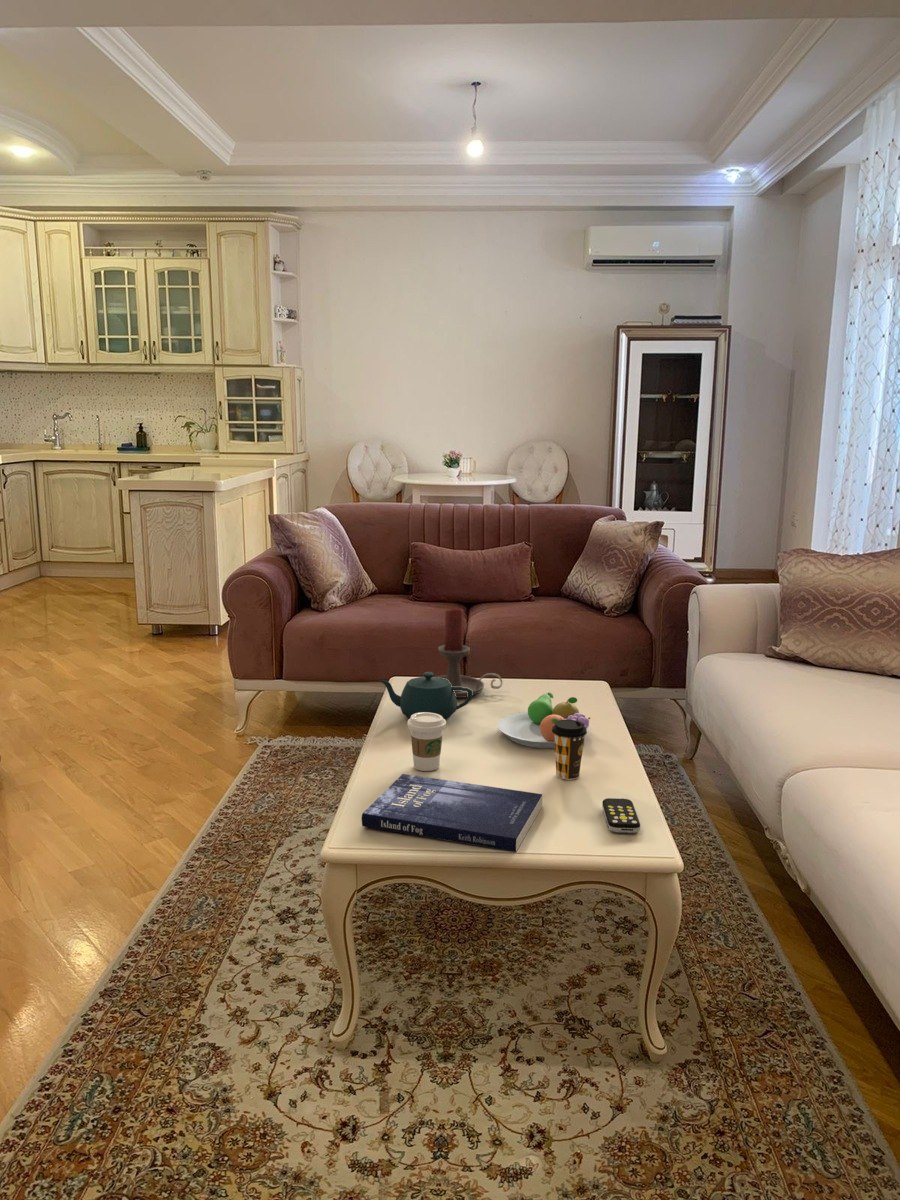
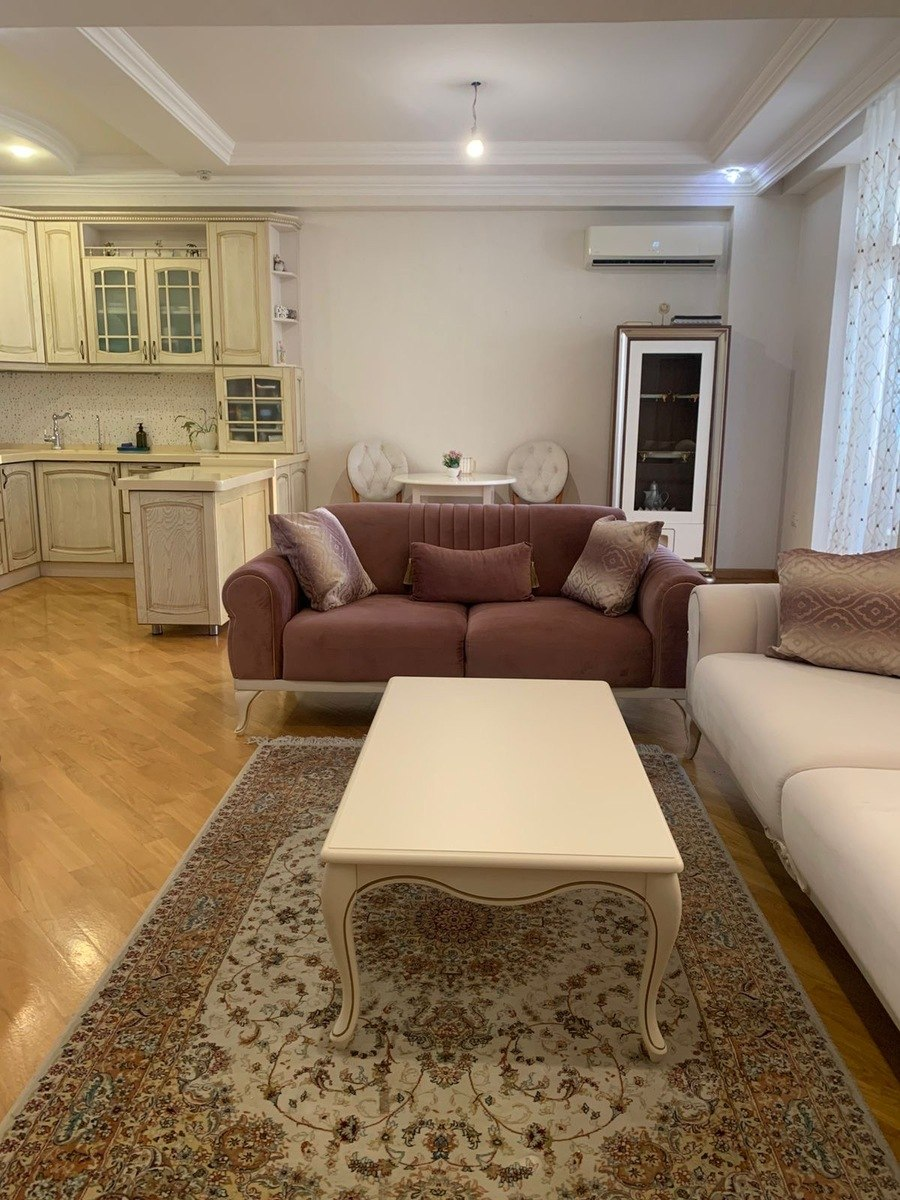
- candle holder (463, 649)
- fruit bowl (545, 716)
- remote control (620, 814)
- coffee cup (568, 749)
- coffee cup (426, 741)
- book (454, 810)
- teapot (425, 695)
